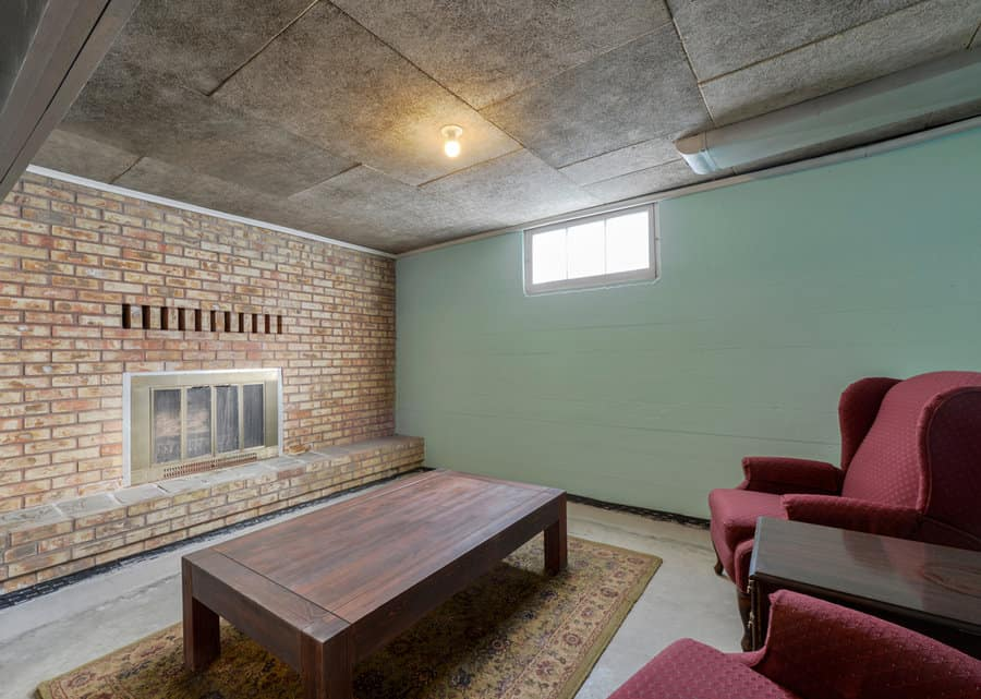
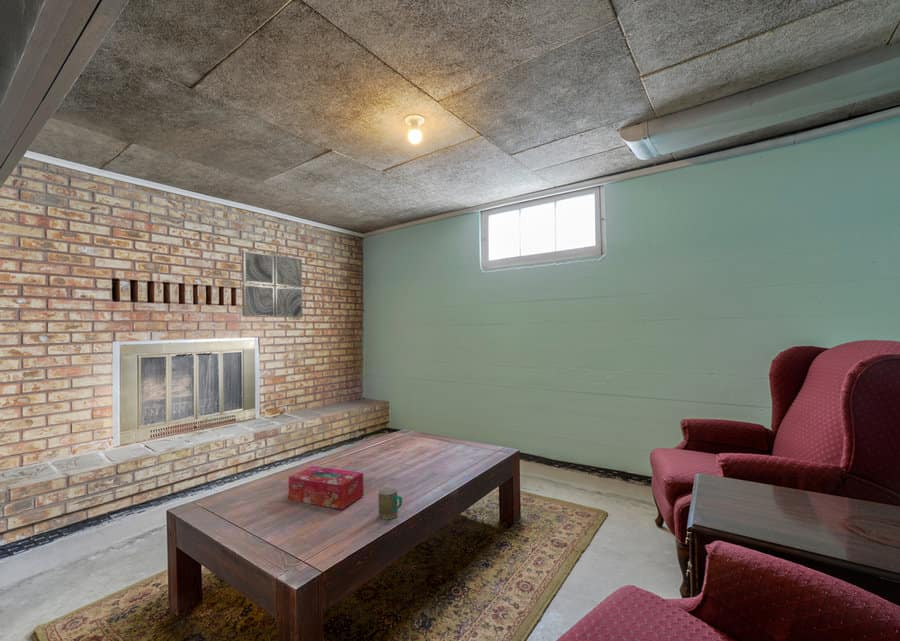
+ tissue box (326, 486)
+ mug (391, 503)
+ wall art (274, 287)
